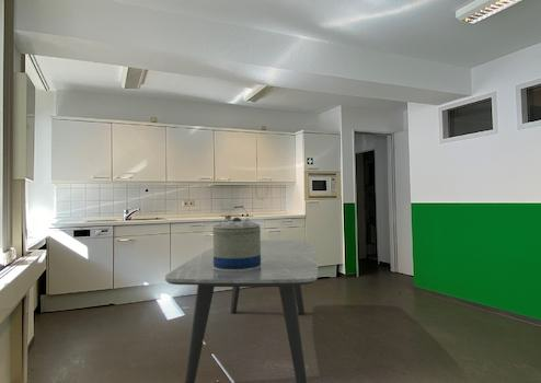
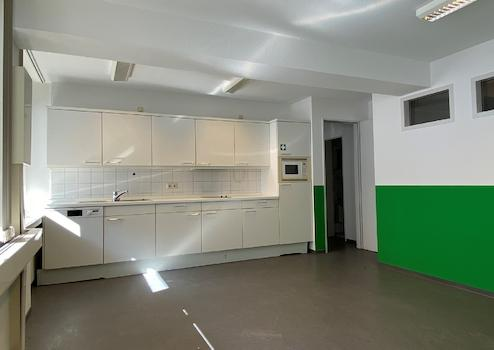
- dining table (257, 286)
- water jug (237, 235)
